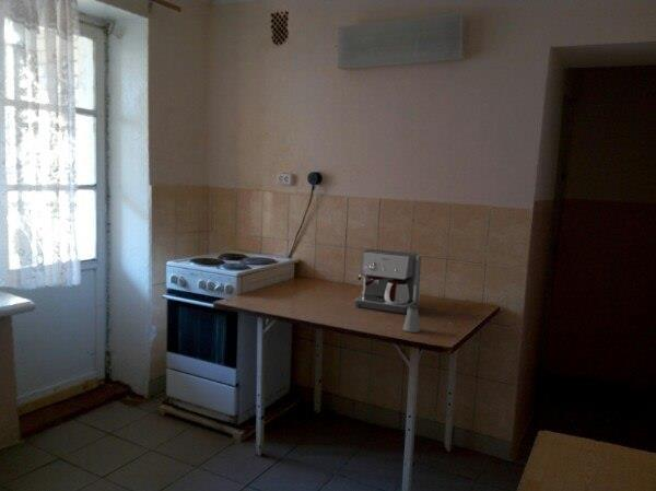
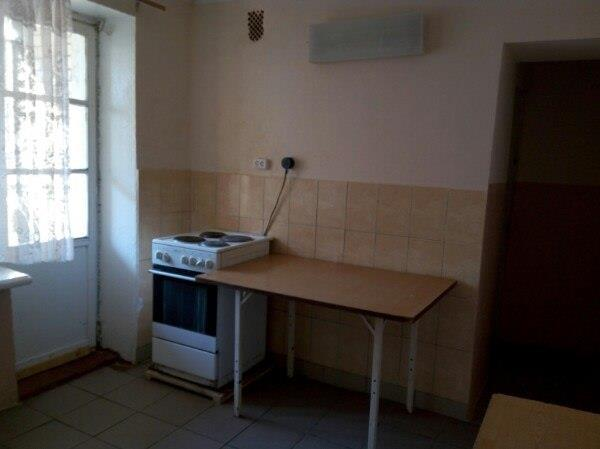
- saltshaker (412, 317)
- coffee maker (387, 279)
